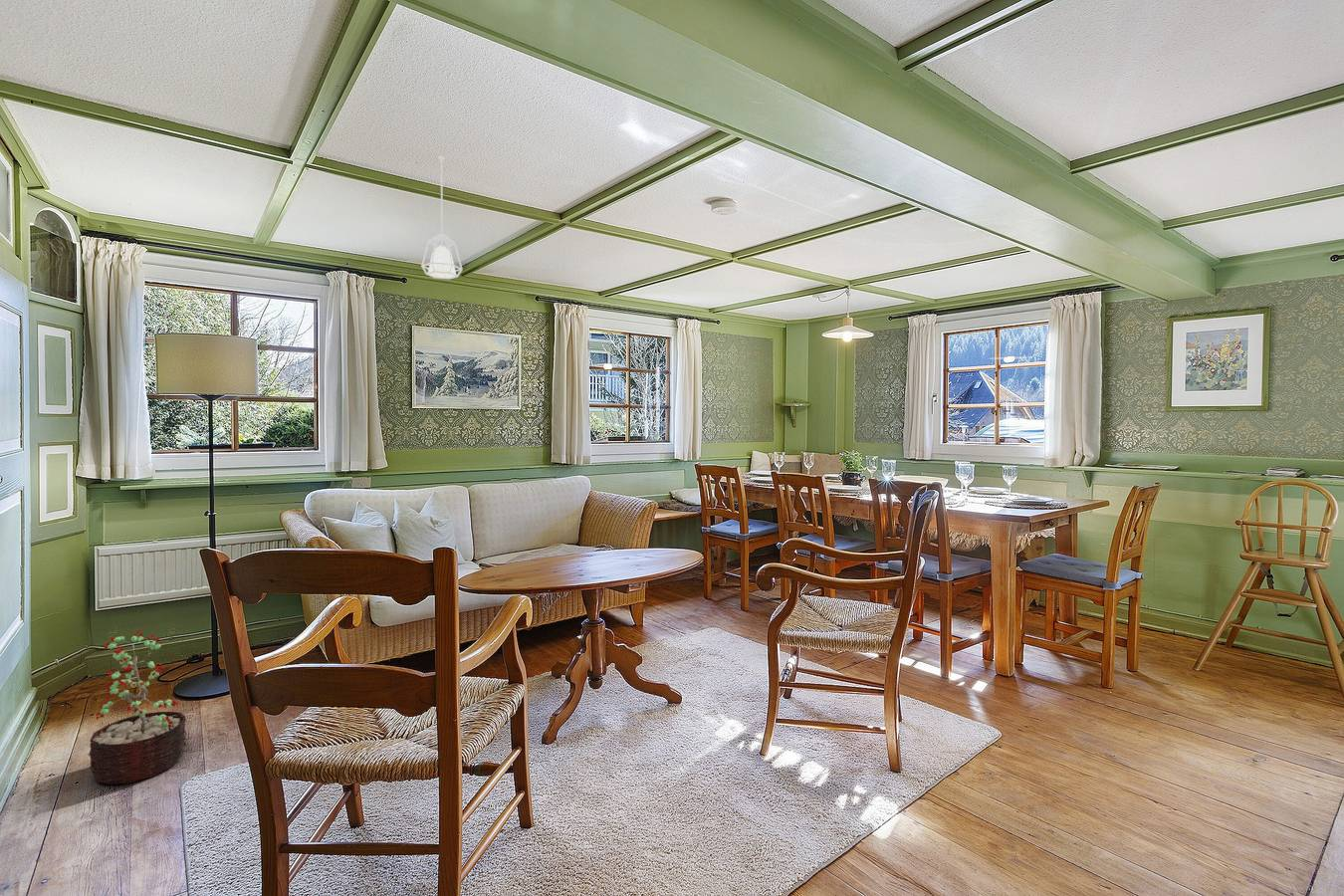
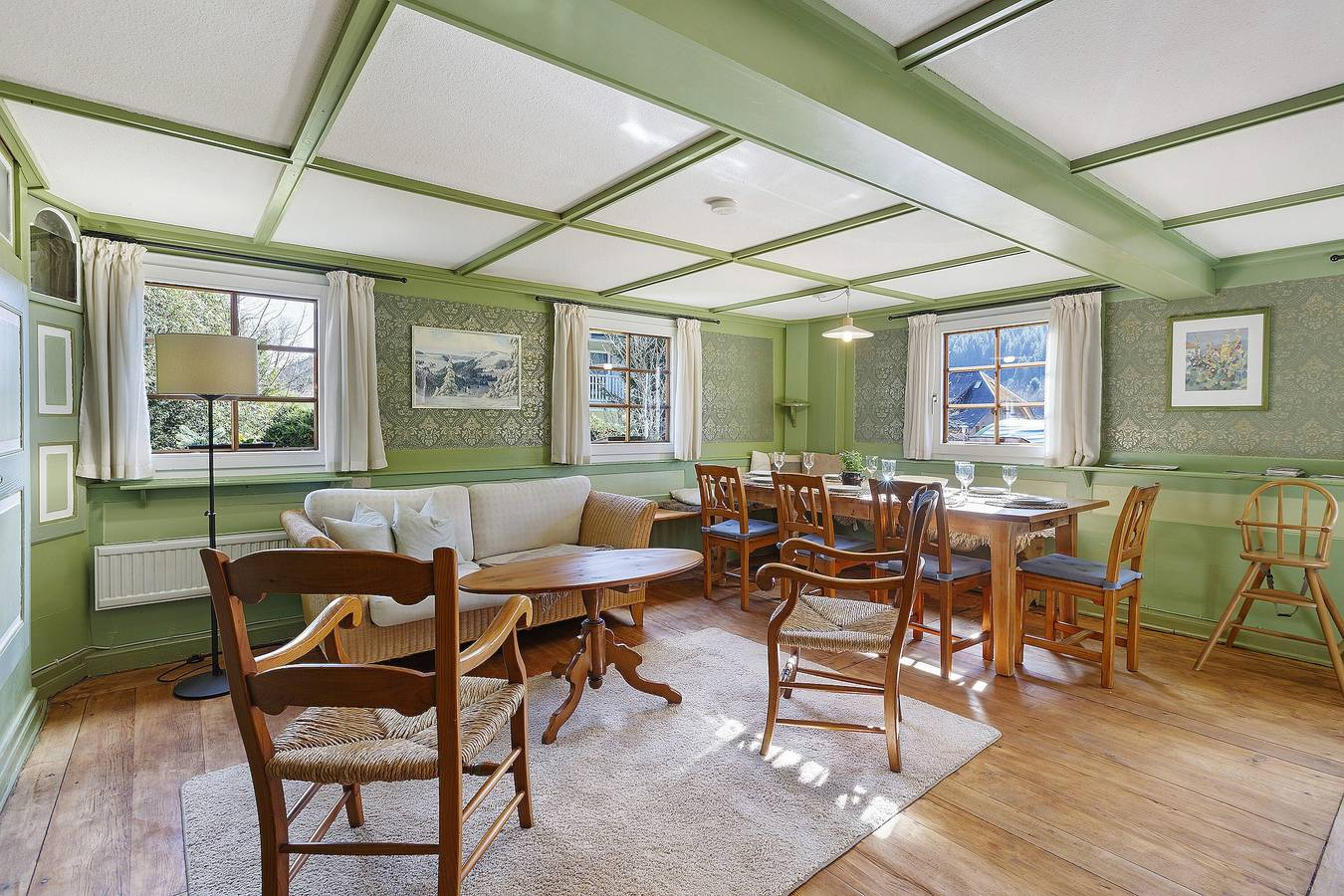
- pendant lamp (441, 216)
- decorative plant (133, 702)
